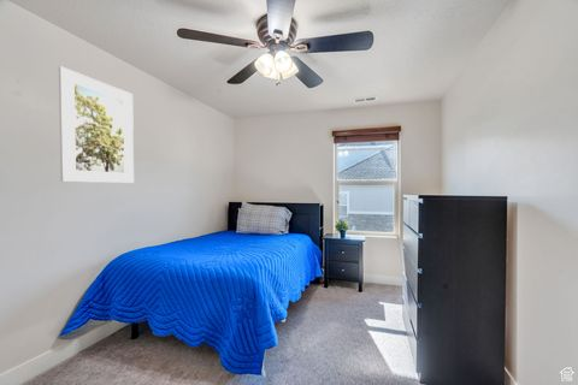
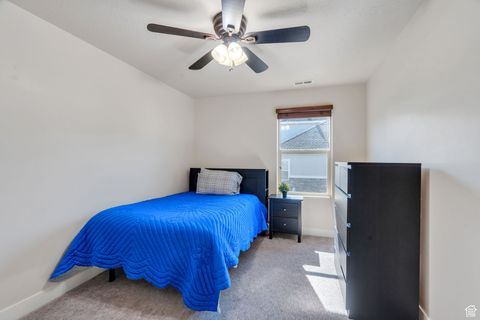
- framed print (101, 132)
